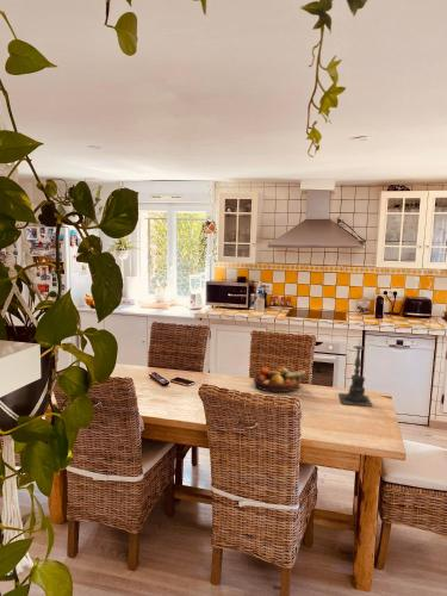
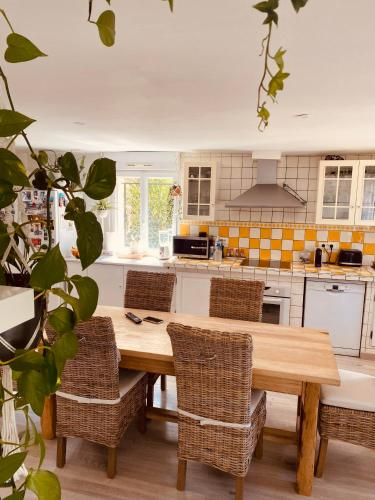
- candle holder (356, 368)
- fruit bowl (277, 375)
